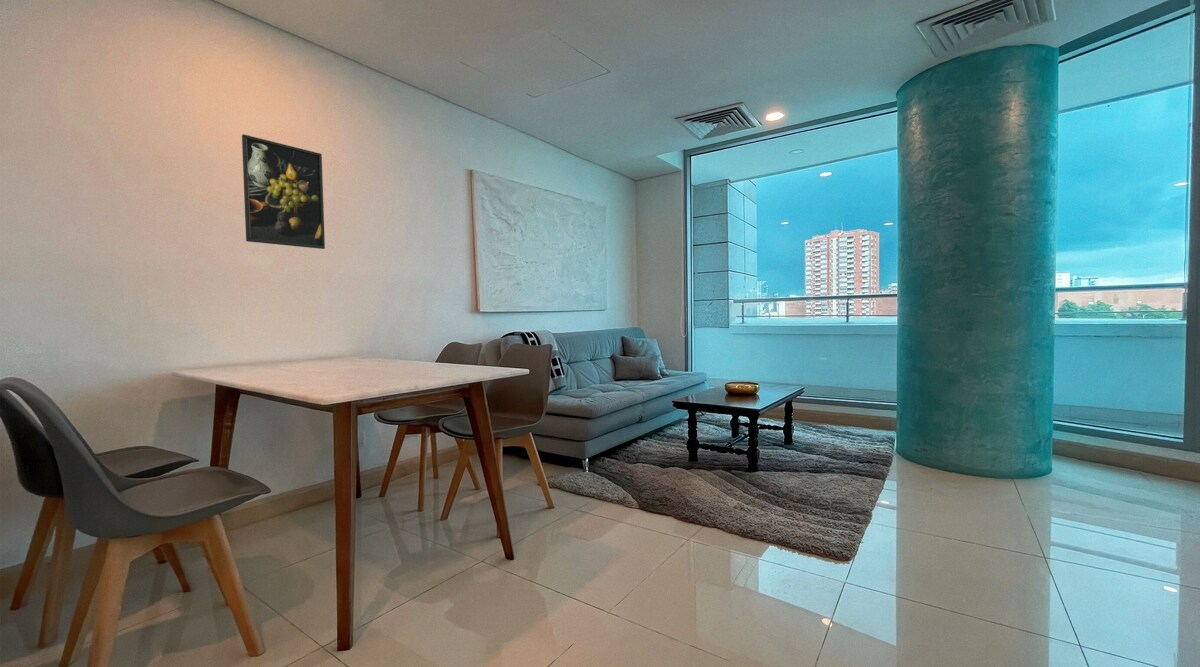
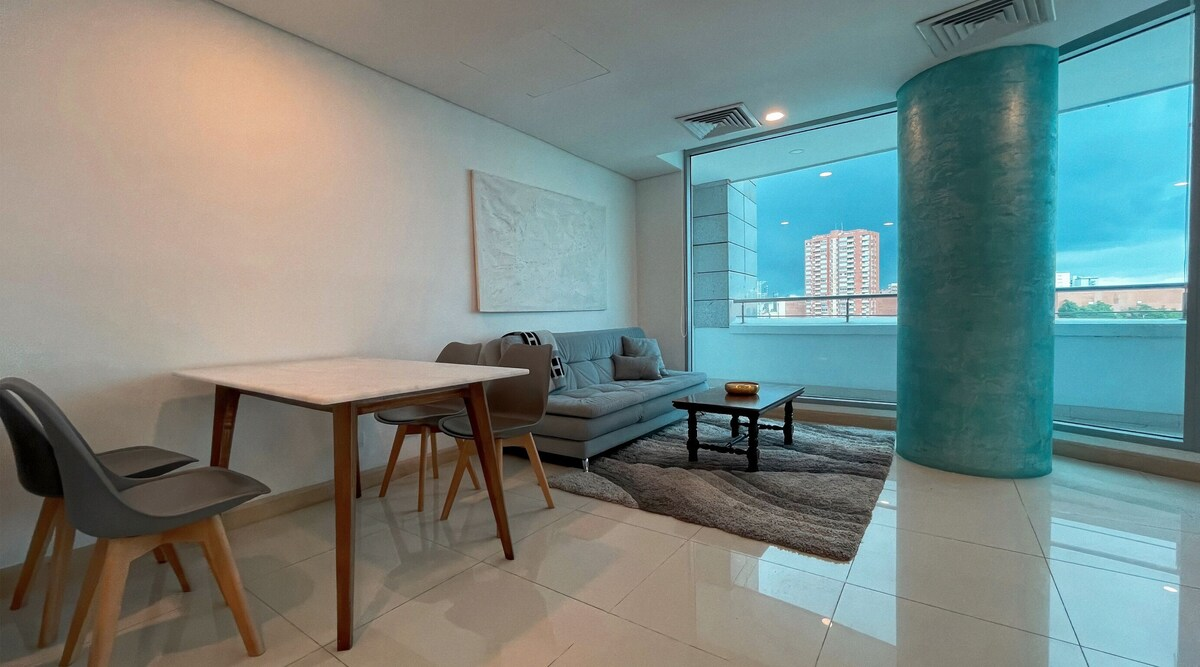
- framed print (285, 195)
